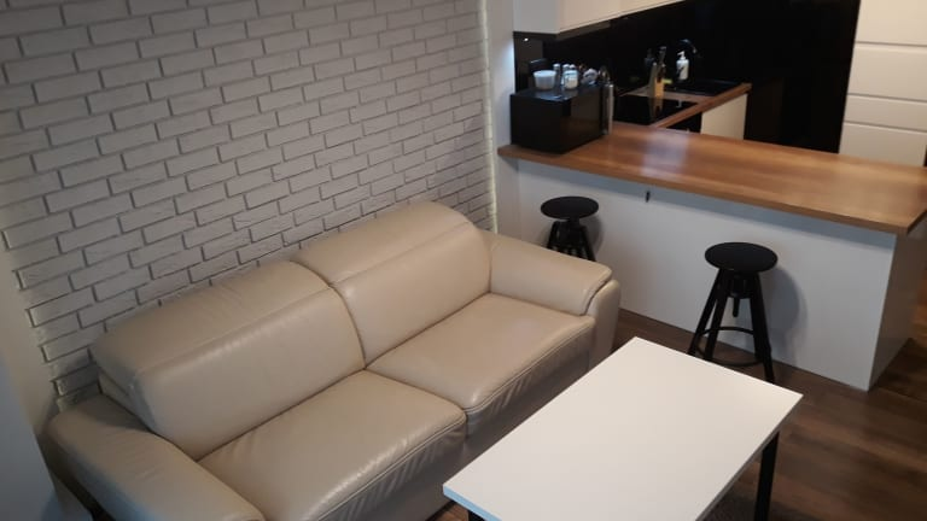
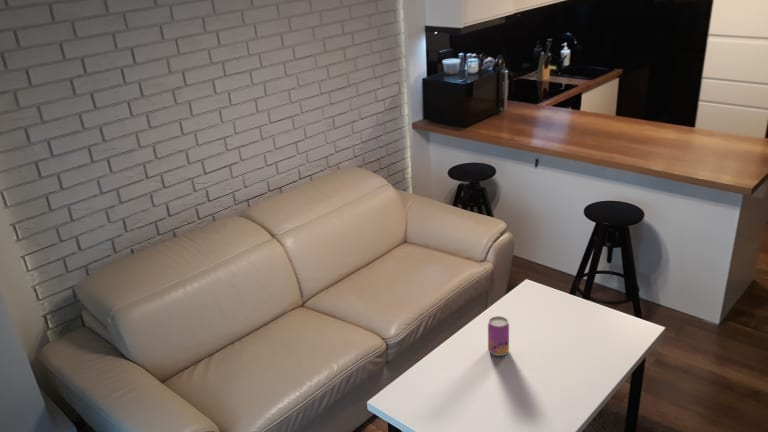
+ beer can (498, 336)
